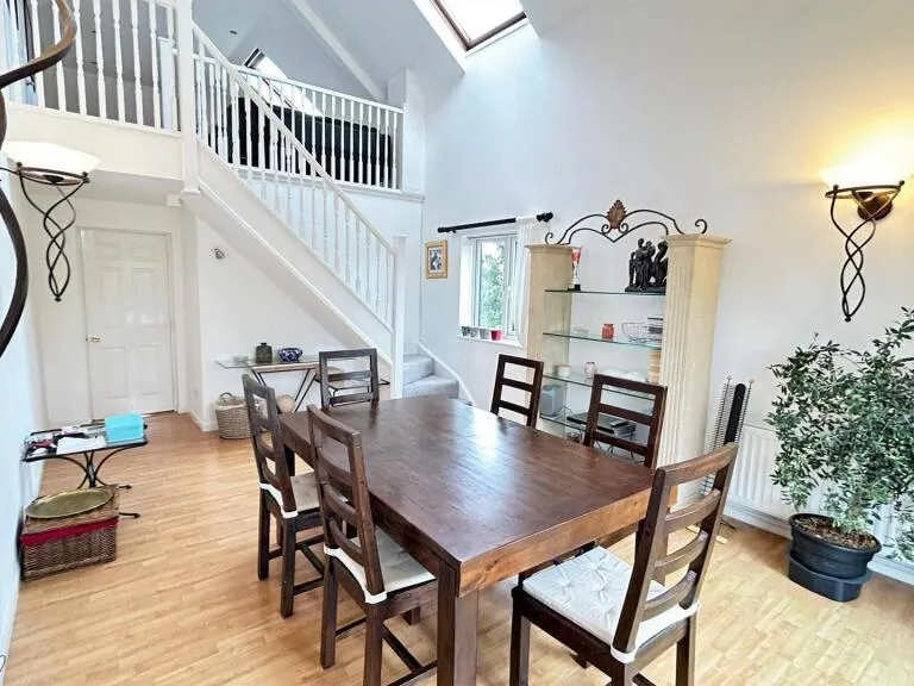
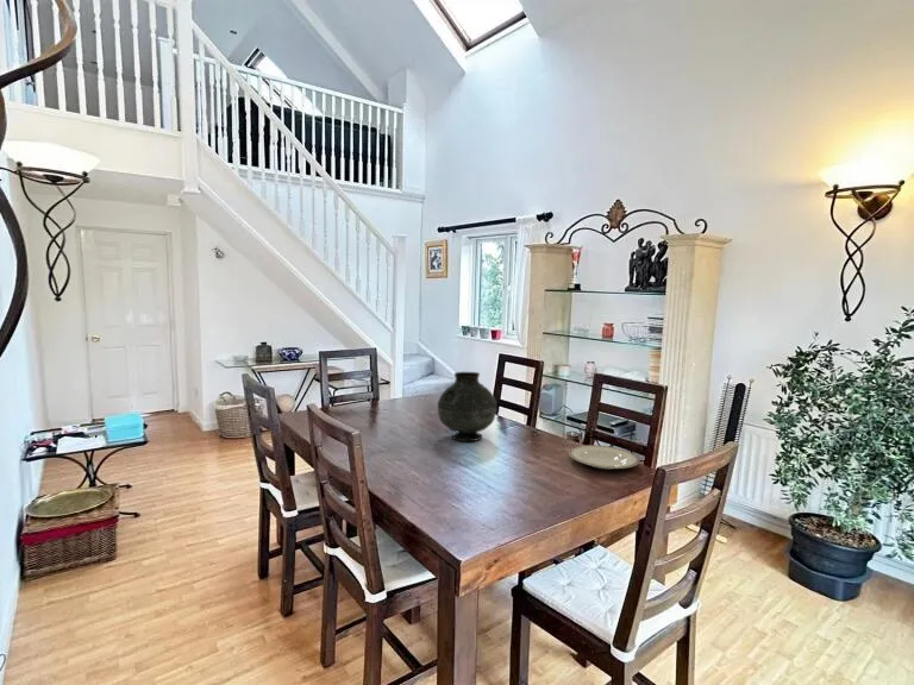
+ vase (467, 406)
+ plate (602, 459)
